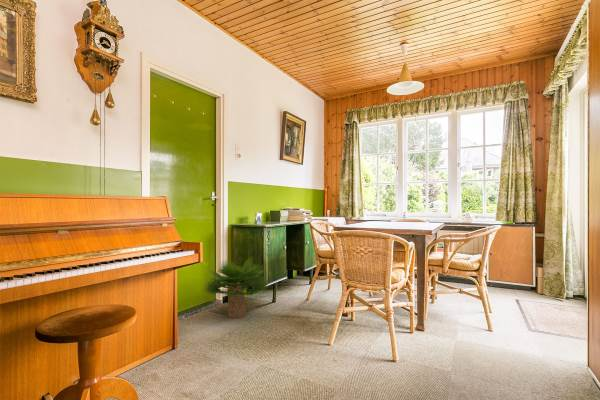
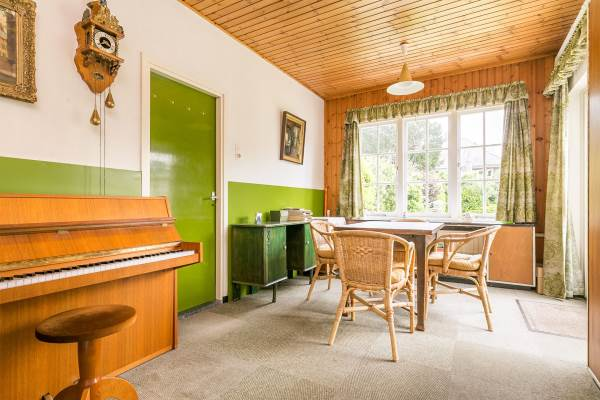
- potted plant (236, 285)
